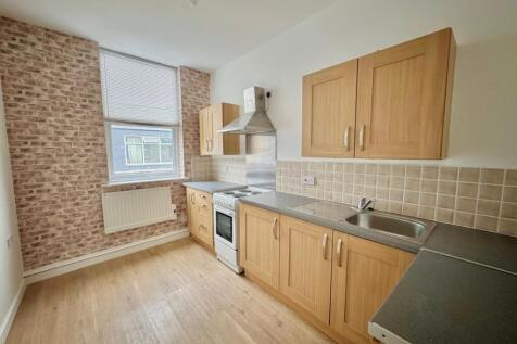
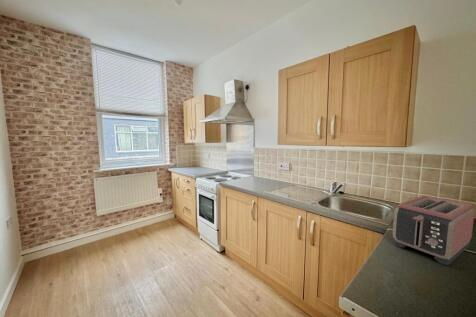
+ toaster (431, 226)
